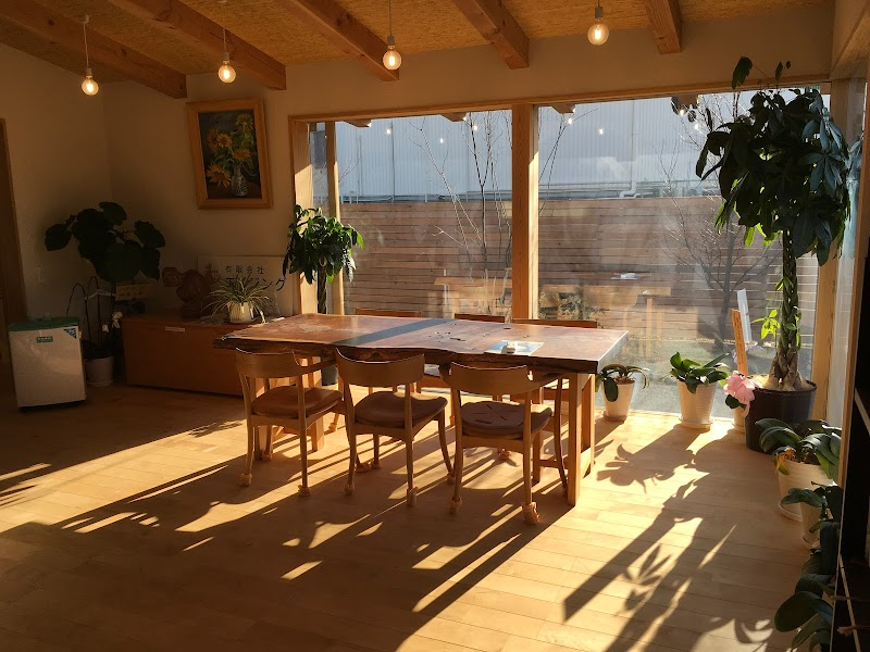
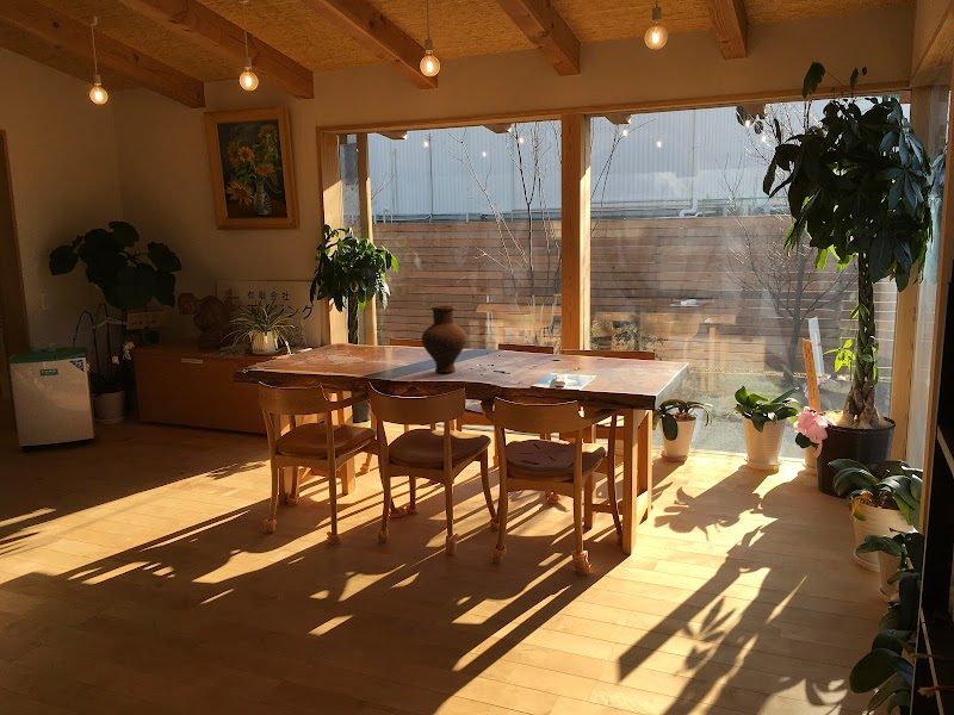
+ vase (444, 338)
